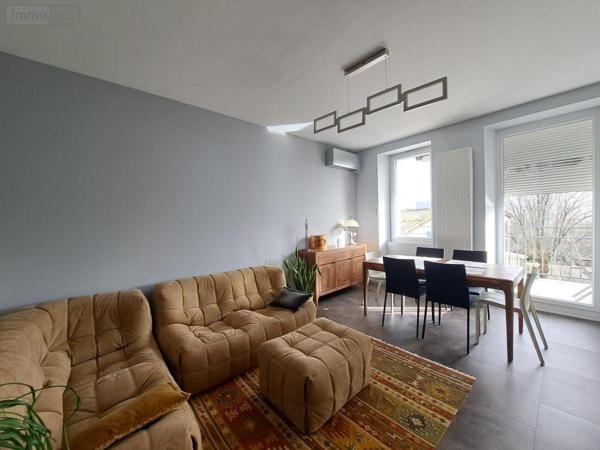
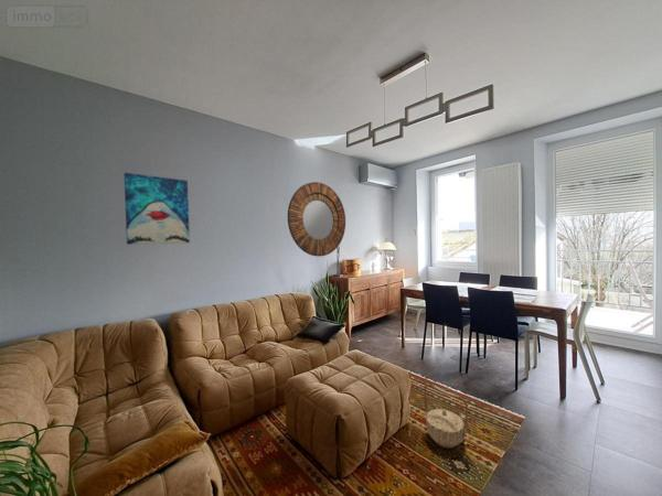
+ basket (445, 414)
+ wall art (159, 211)
+ home mirror (319, 219)
